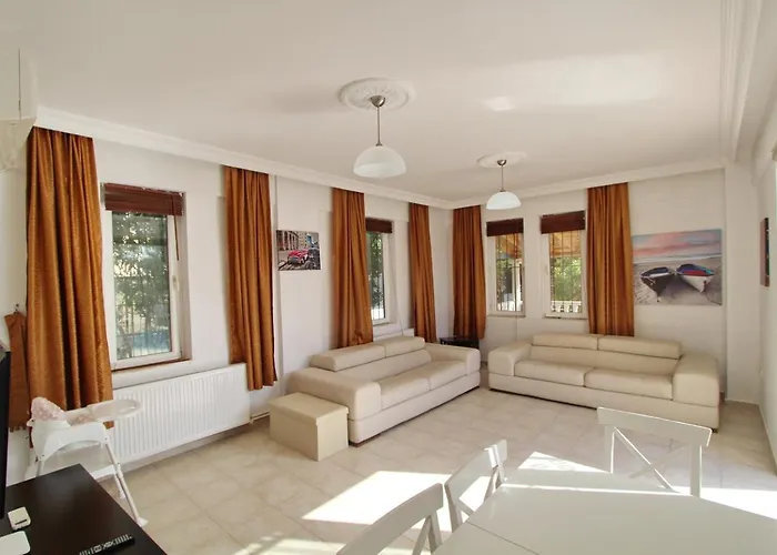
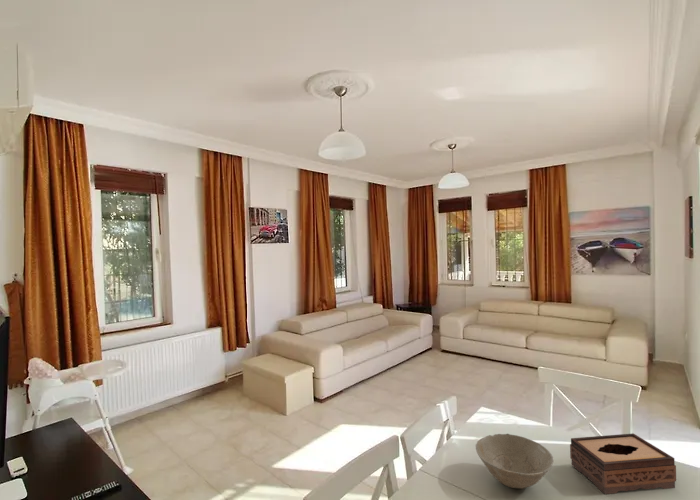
+ tissue box (620, 461)
+ bowl (513, 466)
